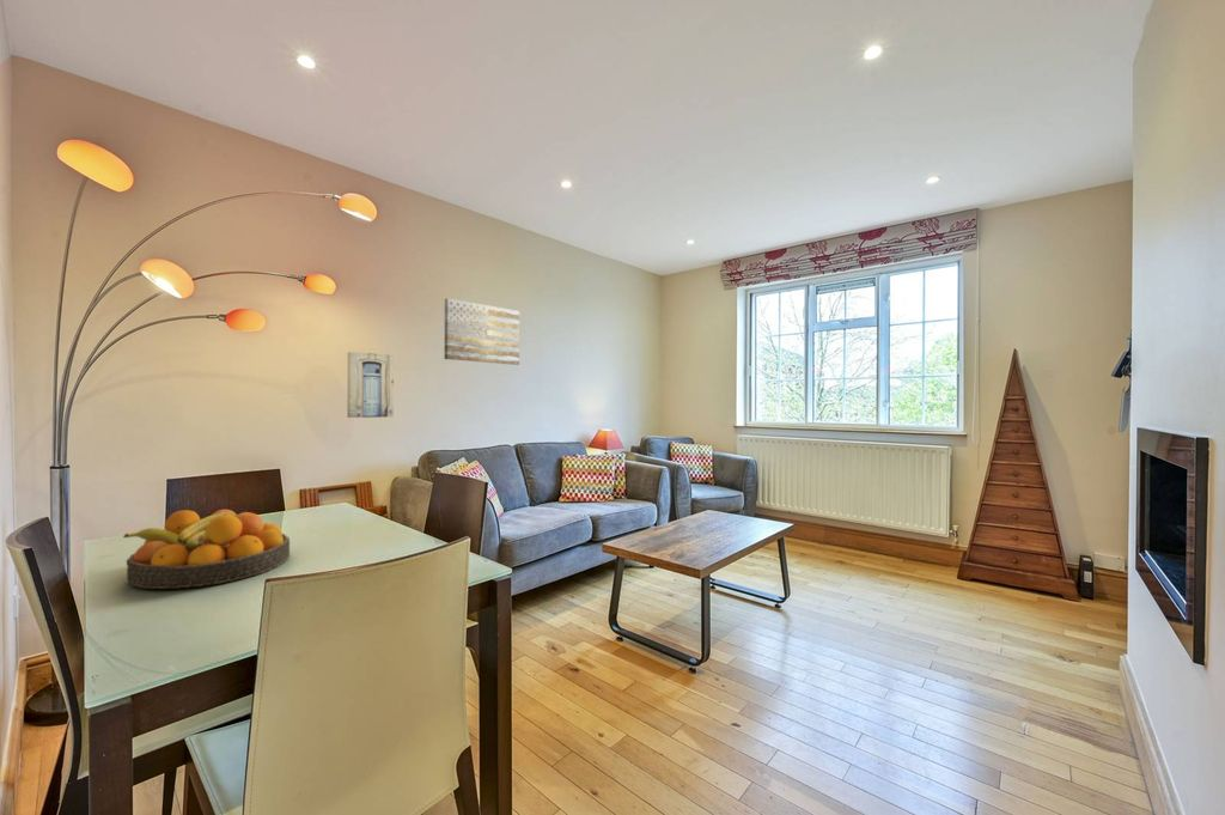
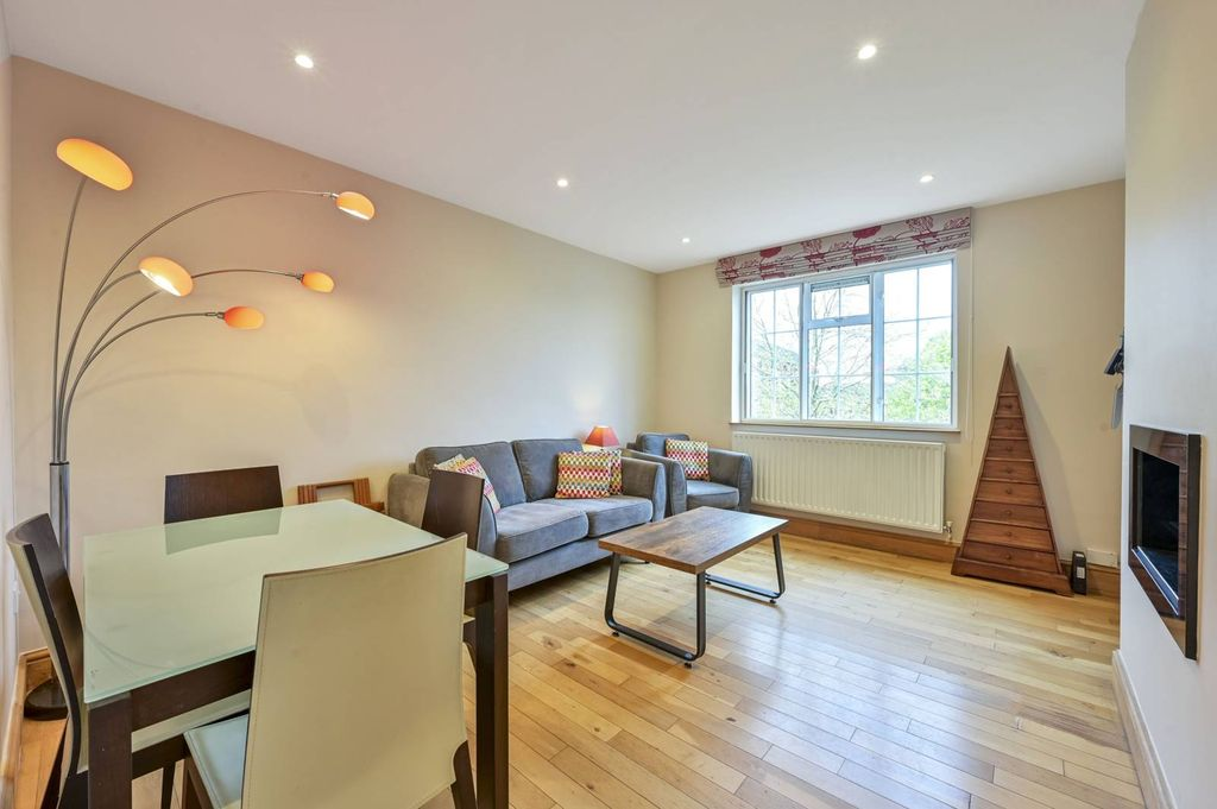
- fruit bowl (214, 539)
- wall art (371, 385)
- wall art (483, 333)
